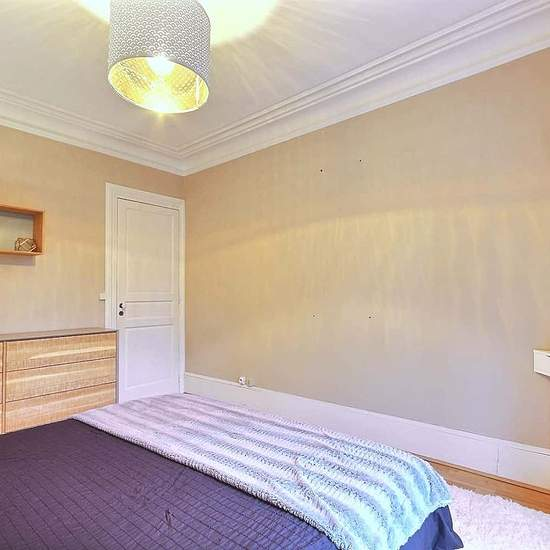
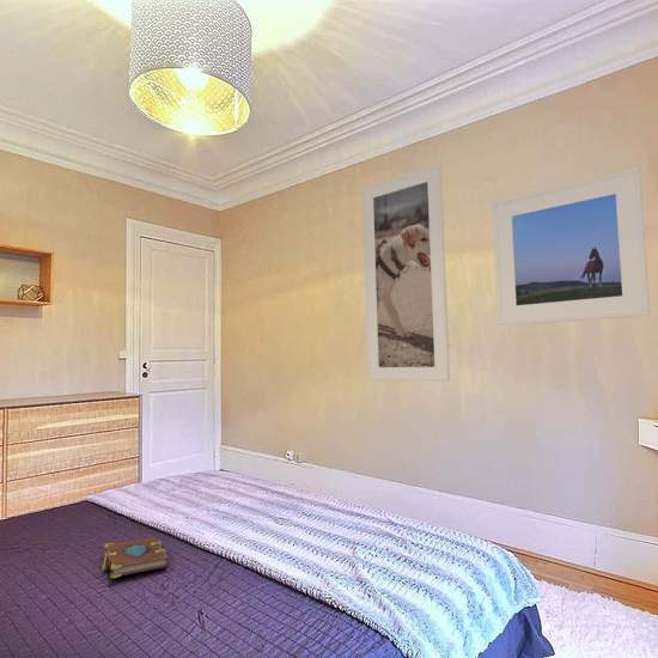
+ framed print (562, 252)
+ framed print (402, 278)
+ book (132, 552)
